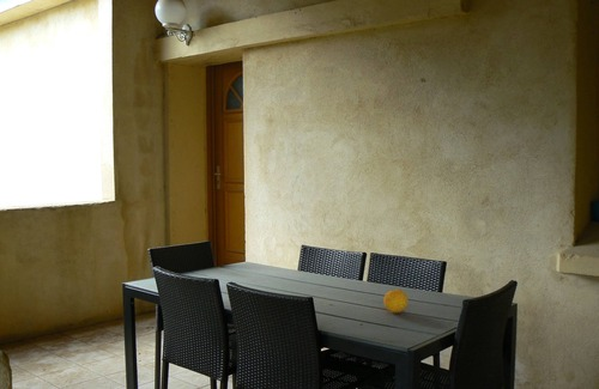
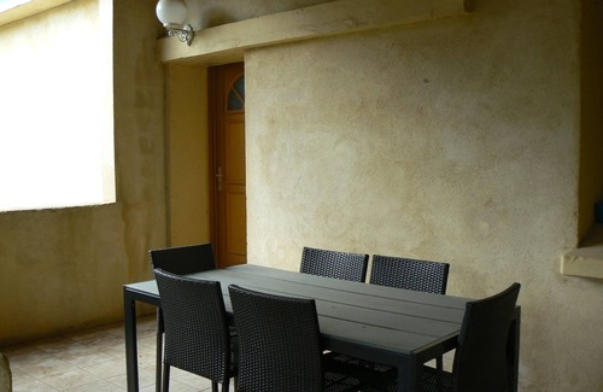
- fruit (395, 300)
